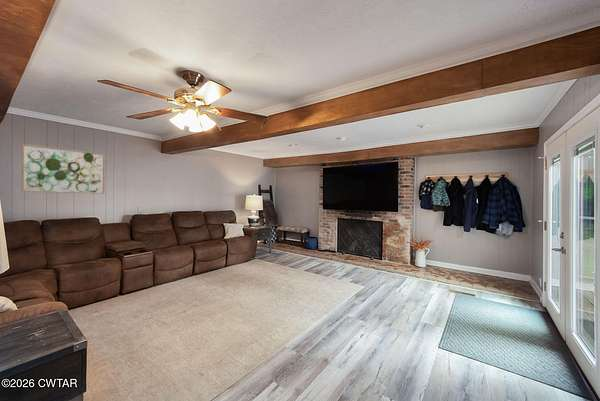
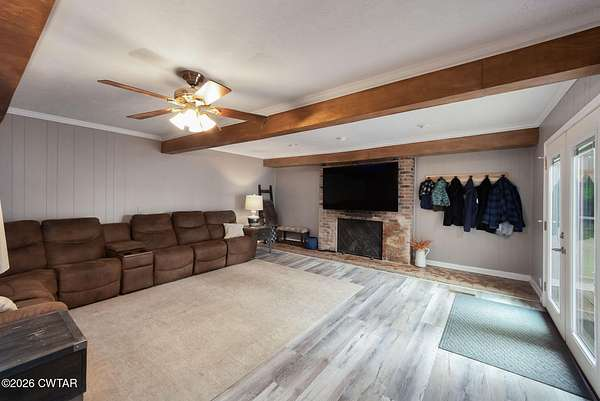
- wall art (67, 171)
